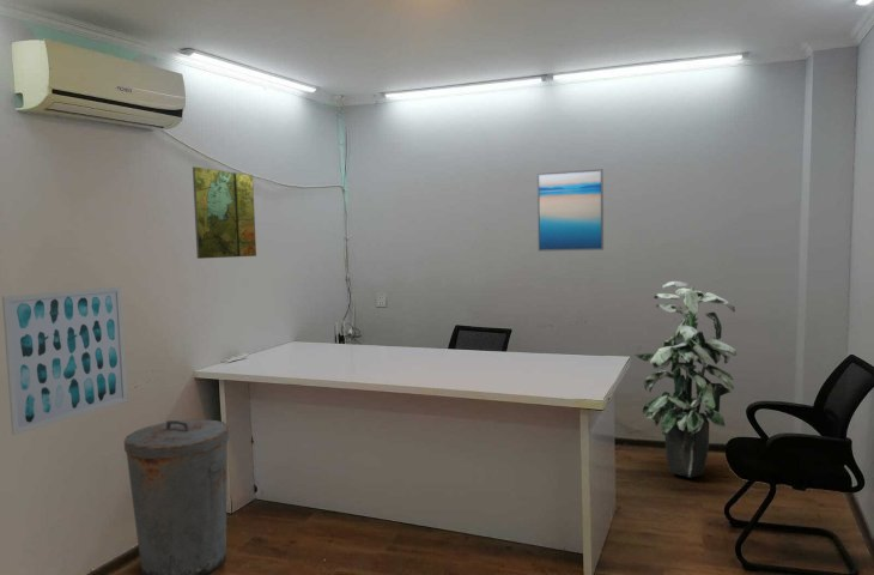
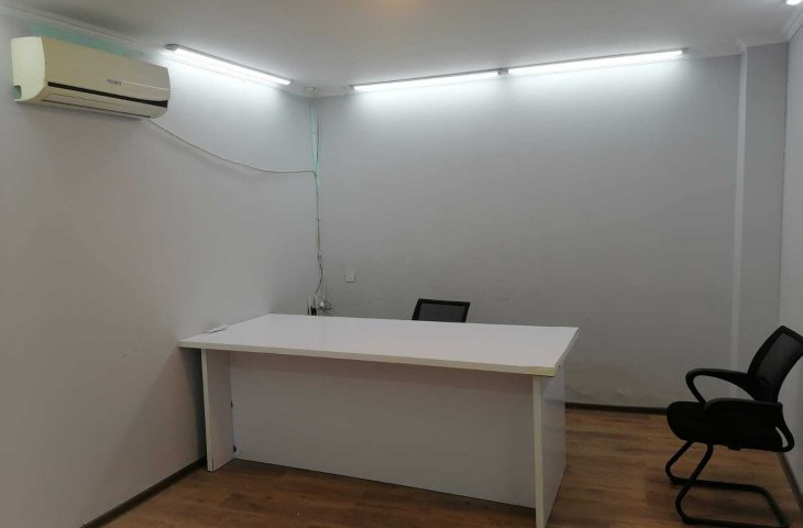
- wall art (570, 211)
- wall art (71, 353)
- trash can (181, 491)
- map (226, 214)
- indoor plant (684, 376)
